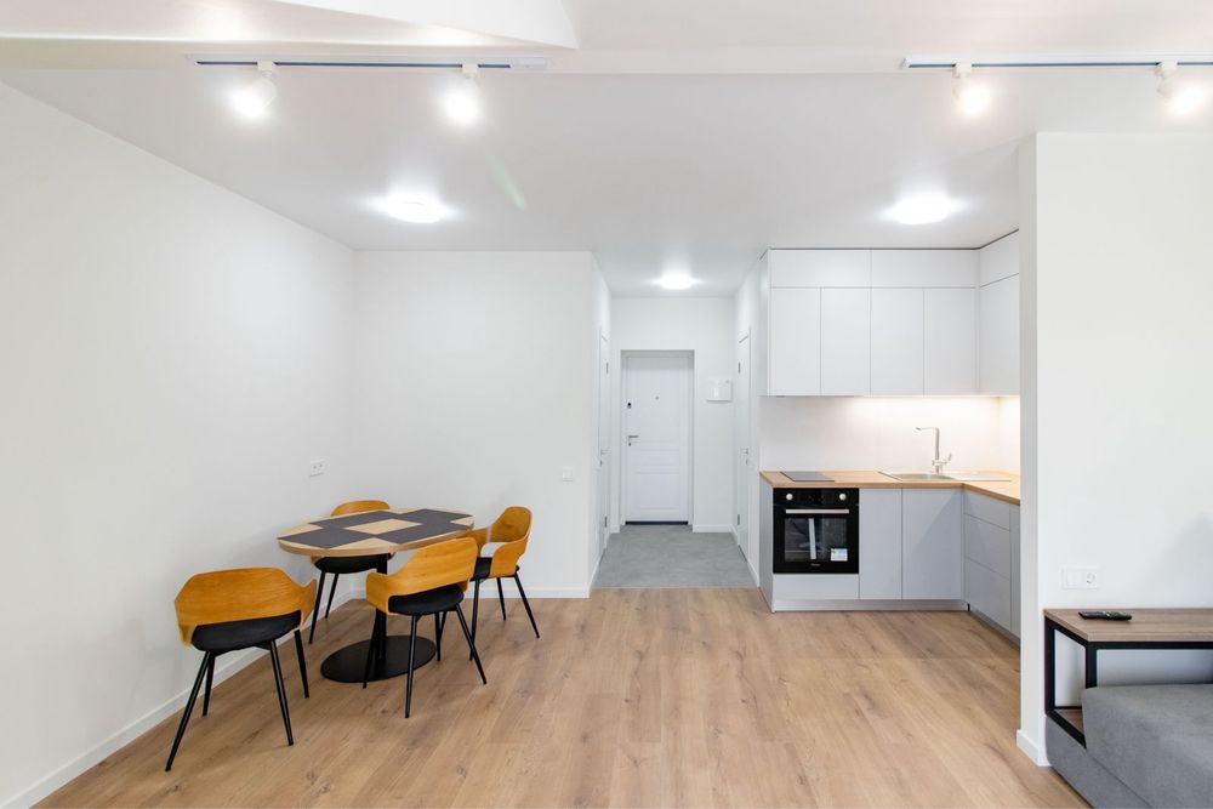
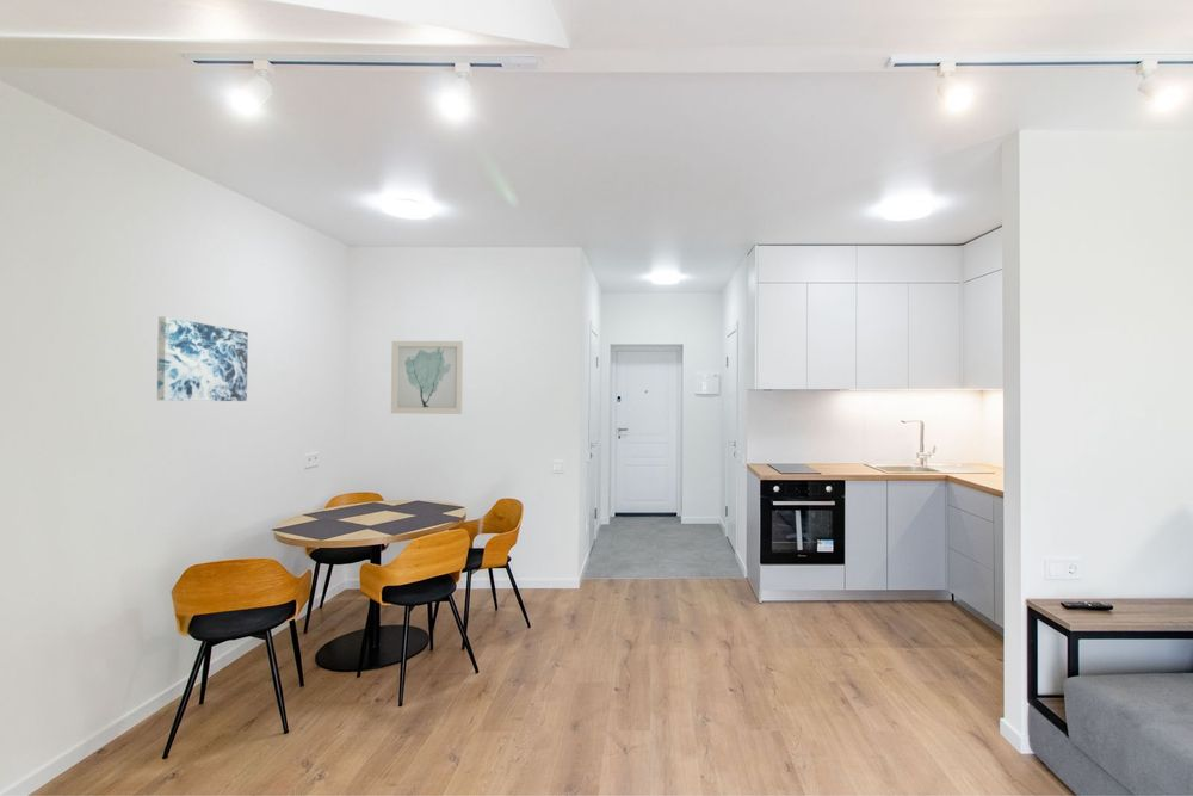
+ wall art (426, 377)
+ wall art (206, 363)
